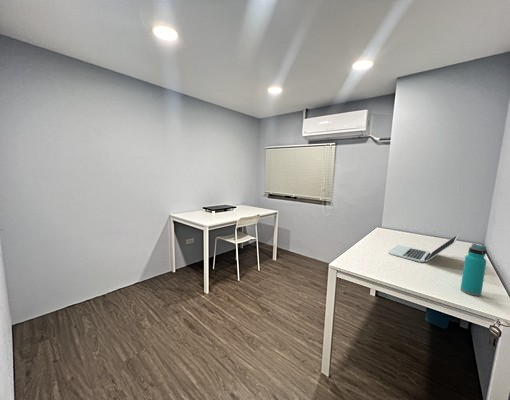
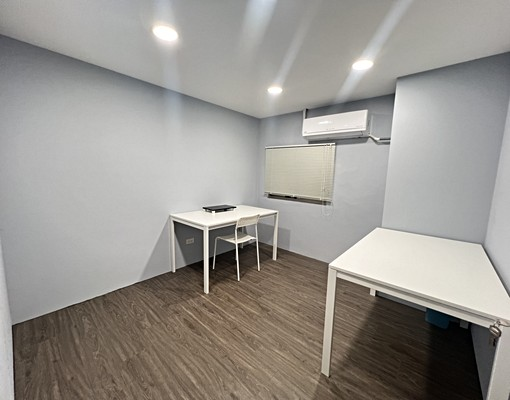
- laptop (419, 249)
- water bottle (474, 268)
